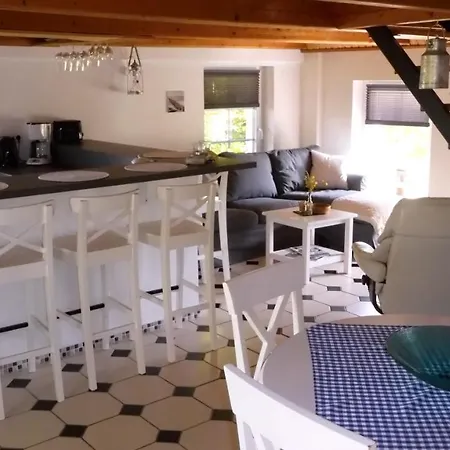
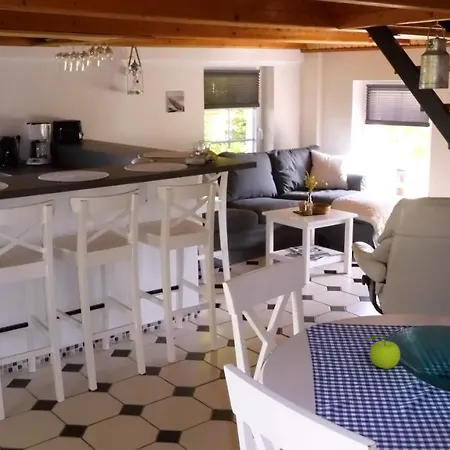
+ fruit (379, 350)
